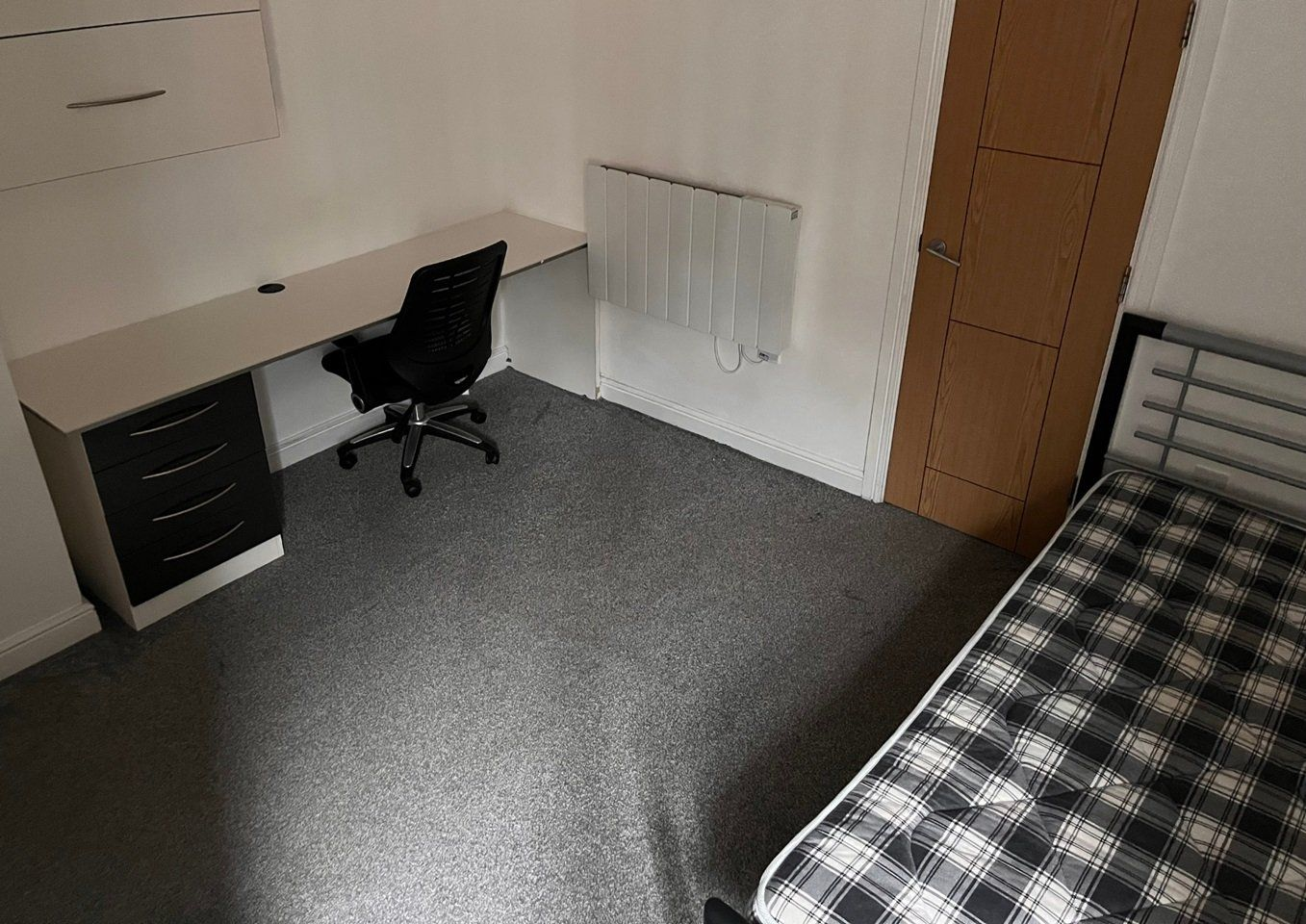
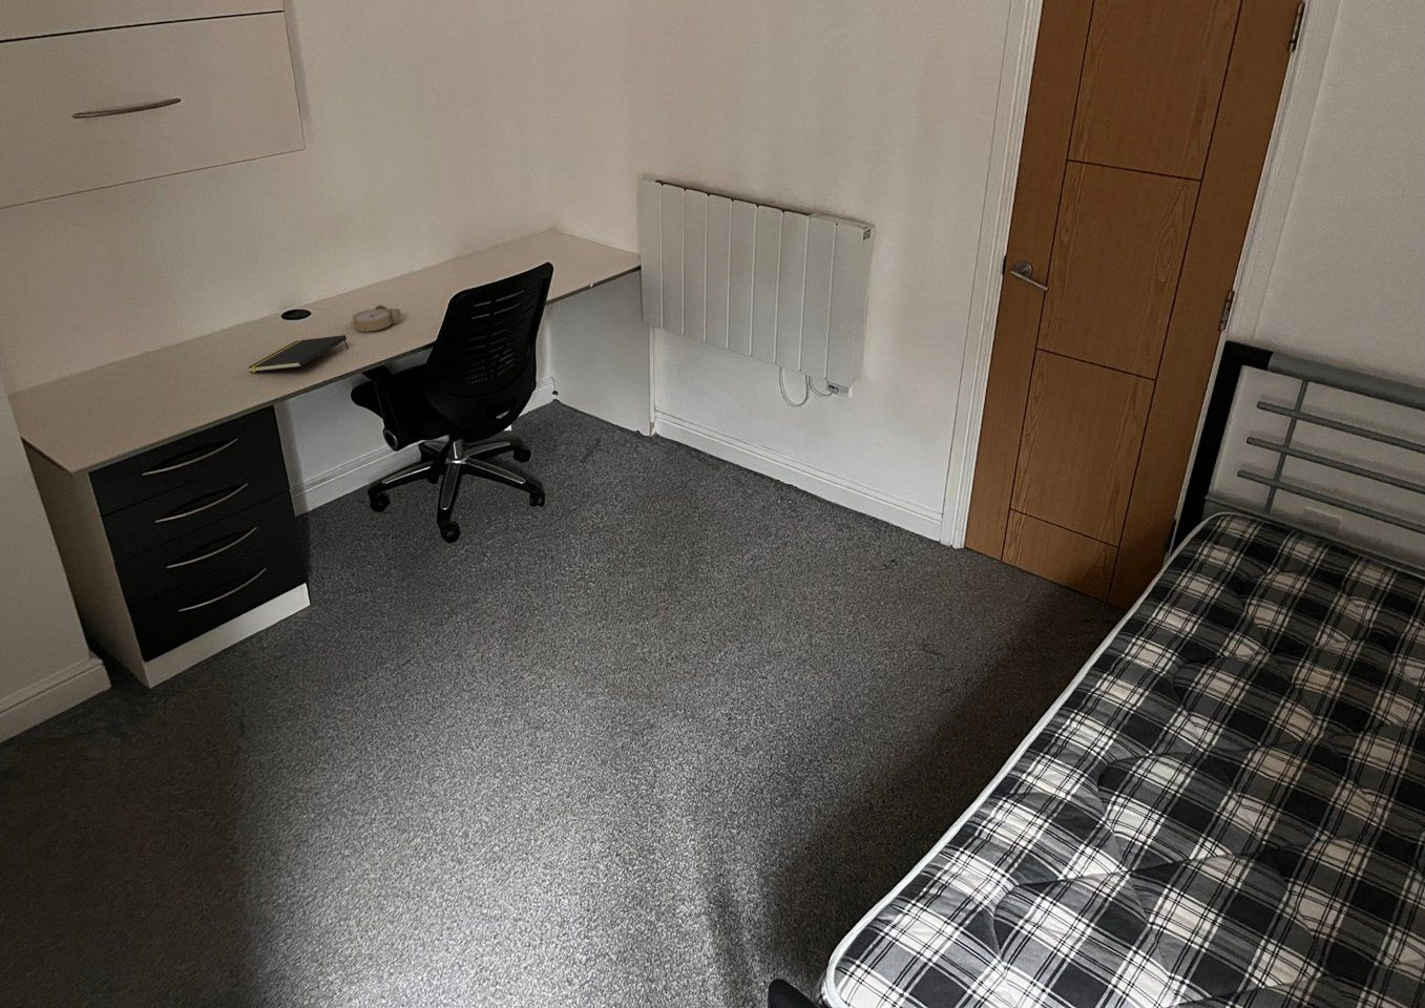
+ notepad (298, 352)
+ alarm clock (378, 317)
